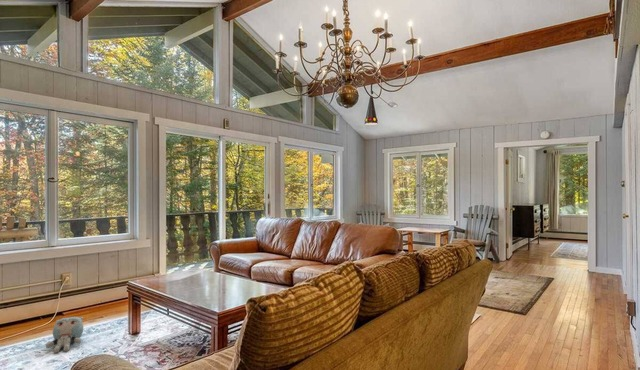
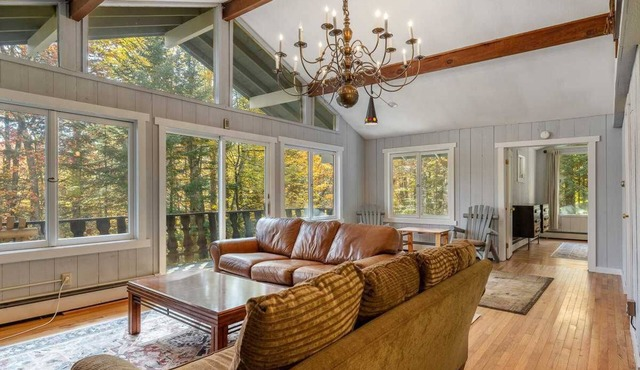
- plush toy (66, 332)
